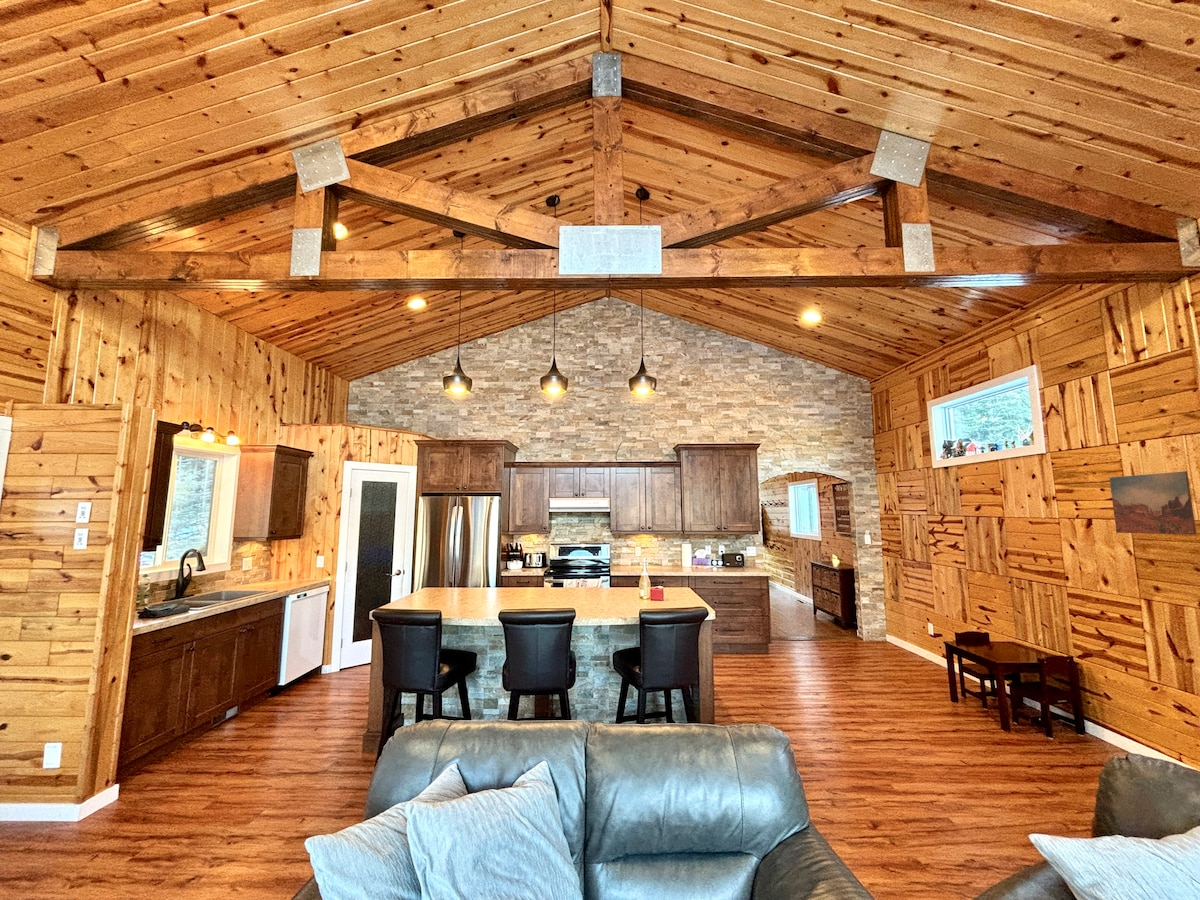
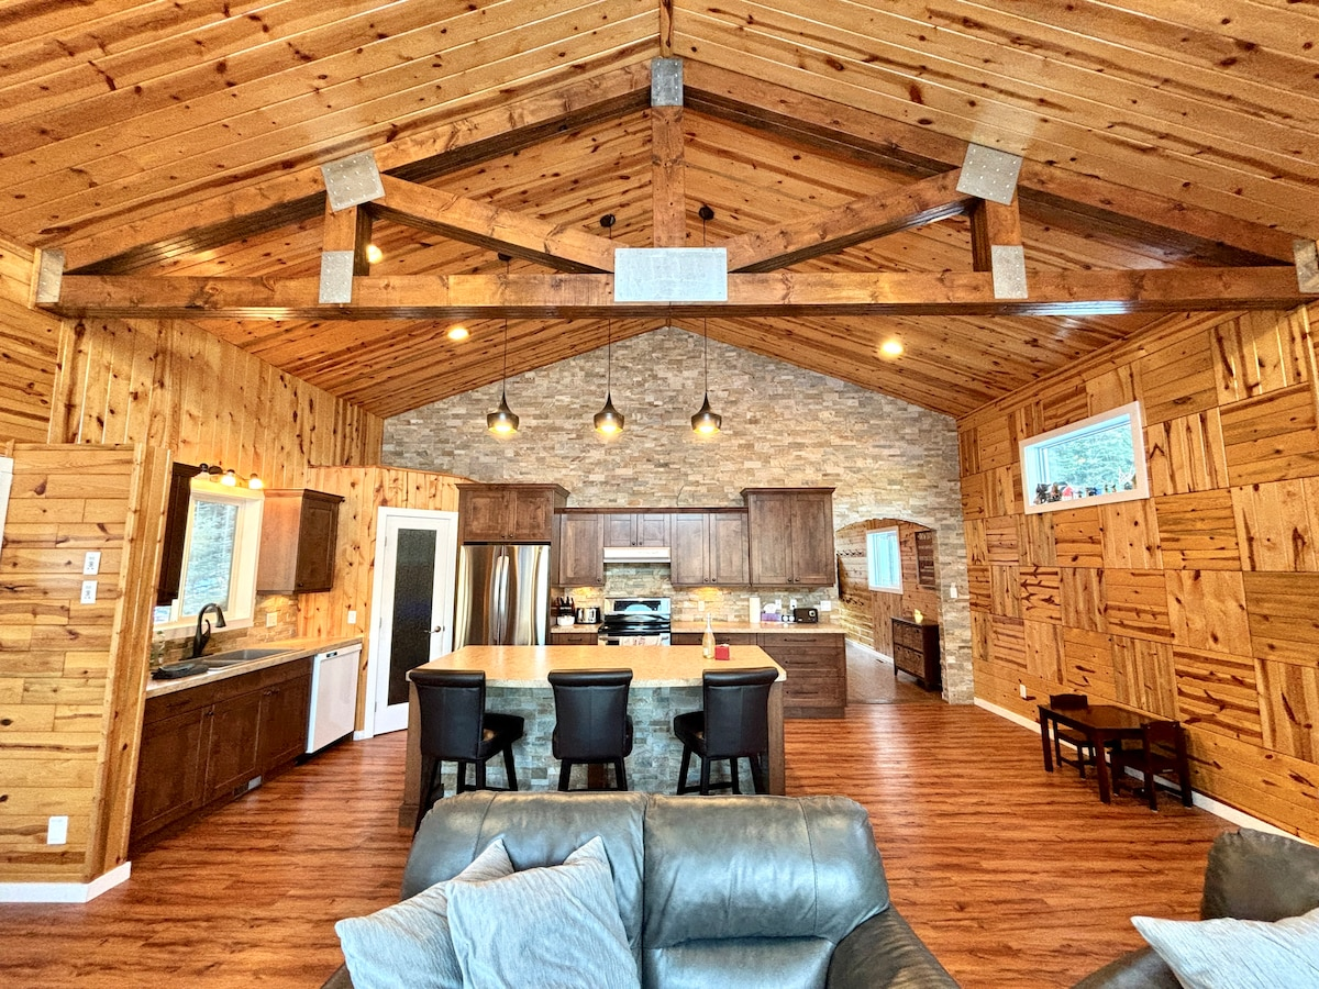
- wall art (1149, 503)
